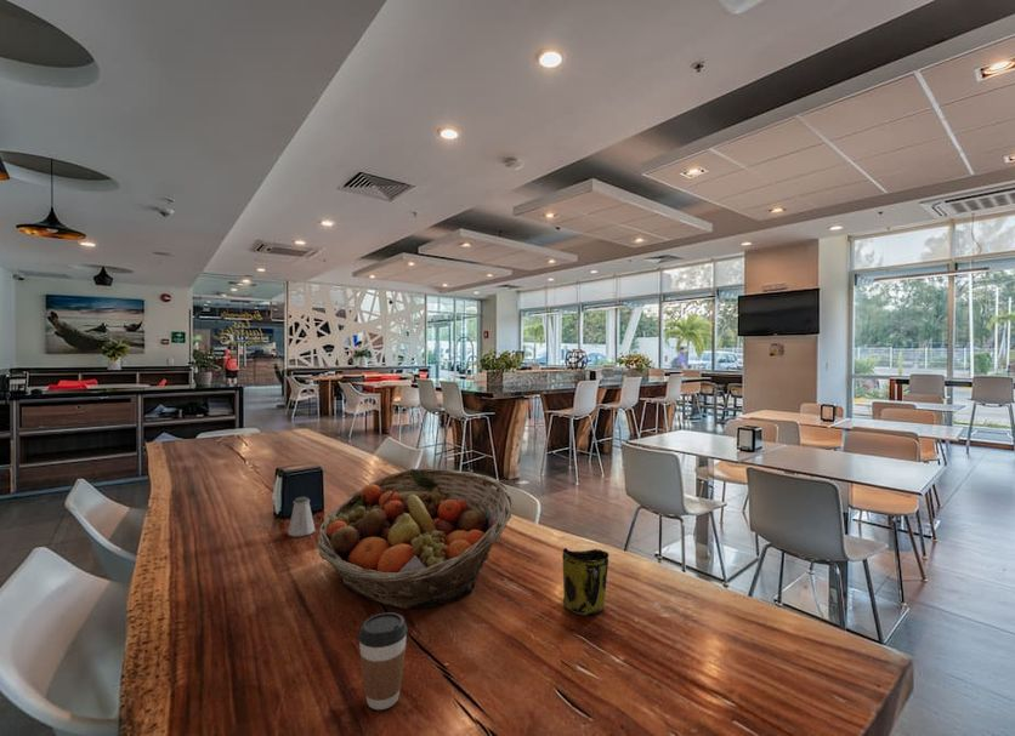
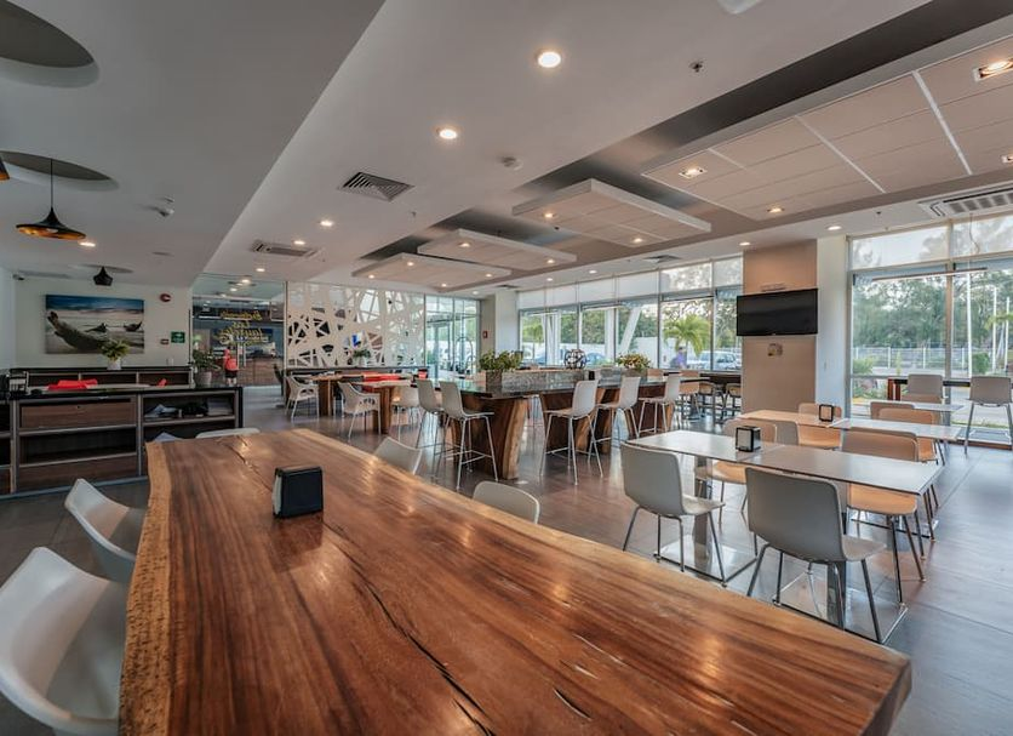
- saltshaker (301, 514)
- fruit basket (415, 529)
- mug (586, 580)
- coffee cup (382, 660)
